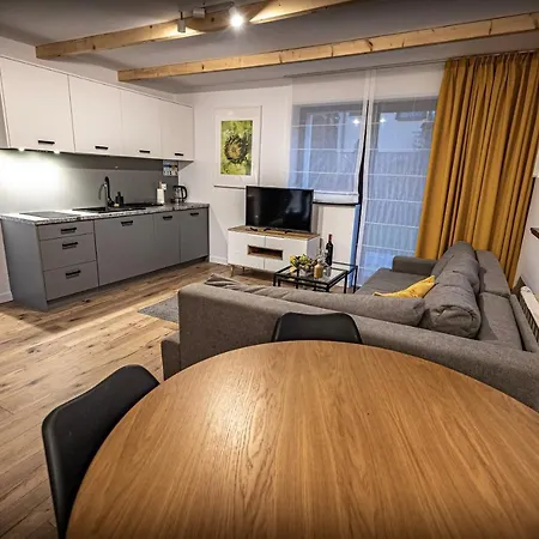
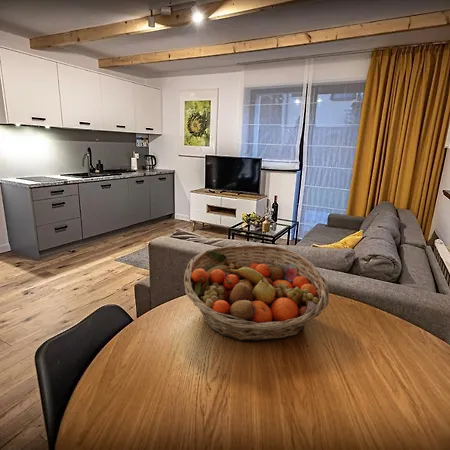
+ fruit basket (255, 288)
